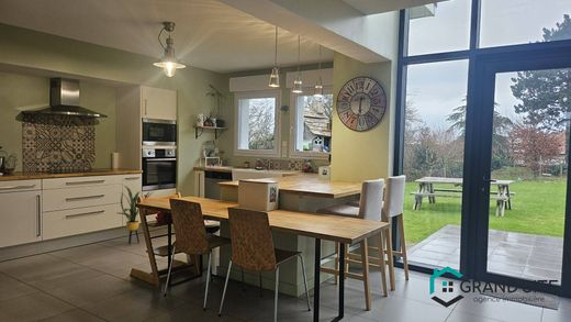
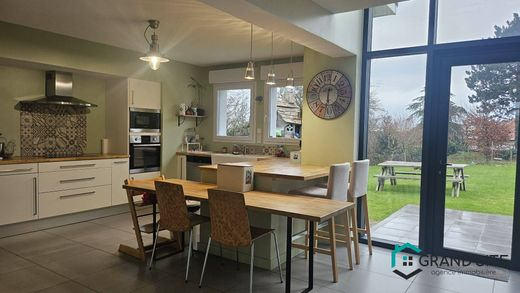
- house plant (134, 214)
